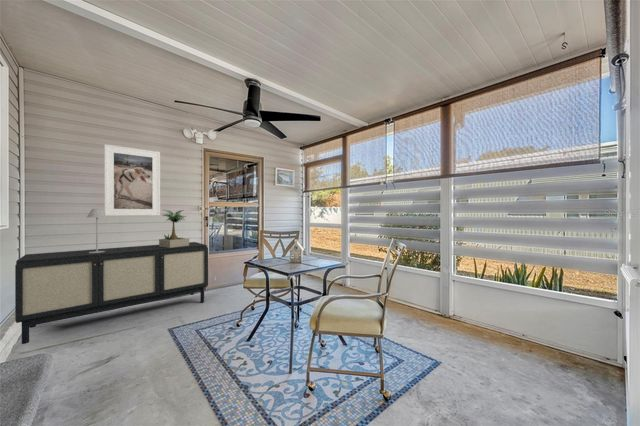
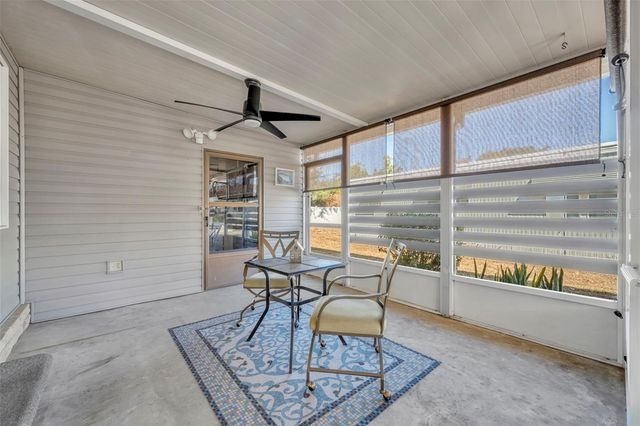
- table lamp (96, 230)
- sideboard (128, 281)
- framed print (133, 182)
- potted plant (172, 228)
